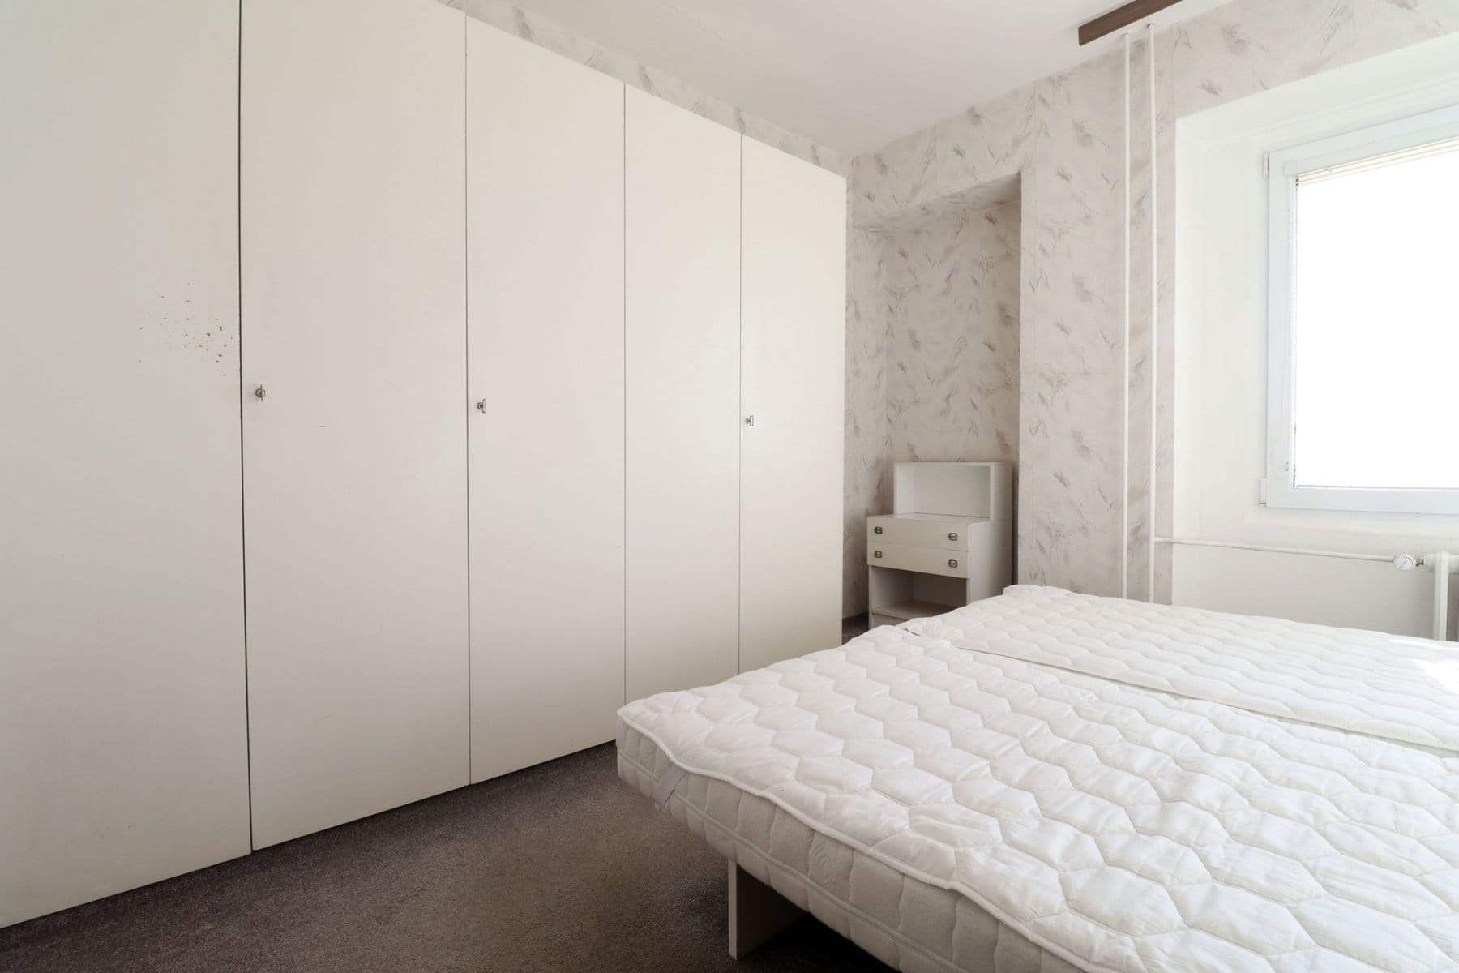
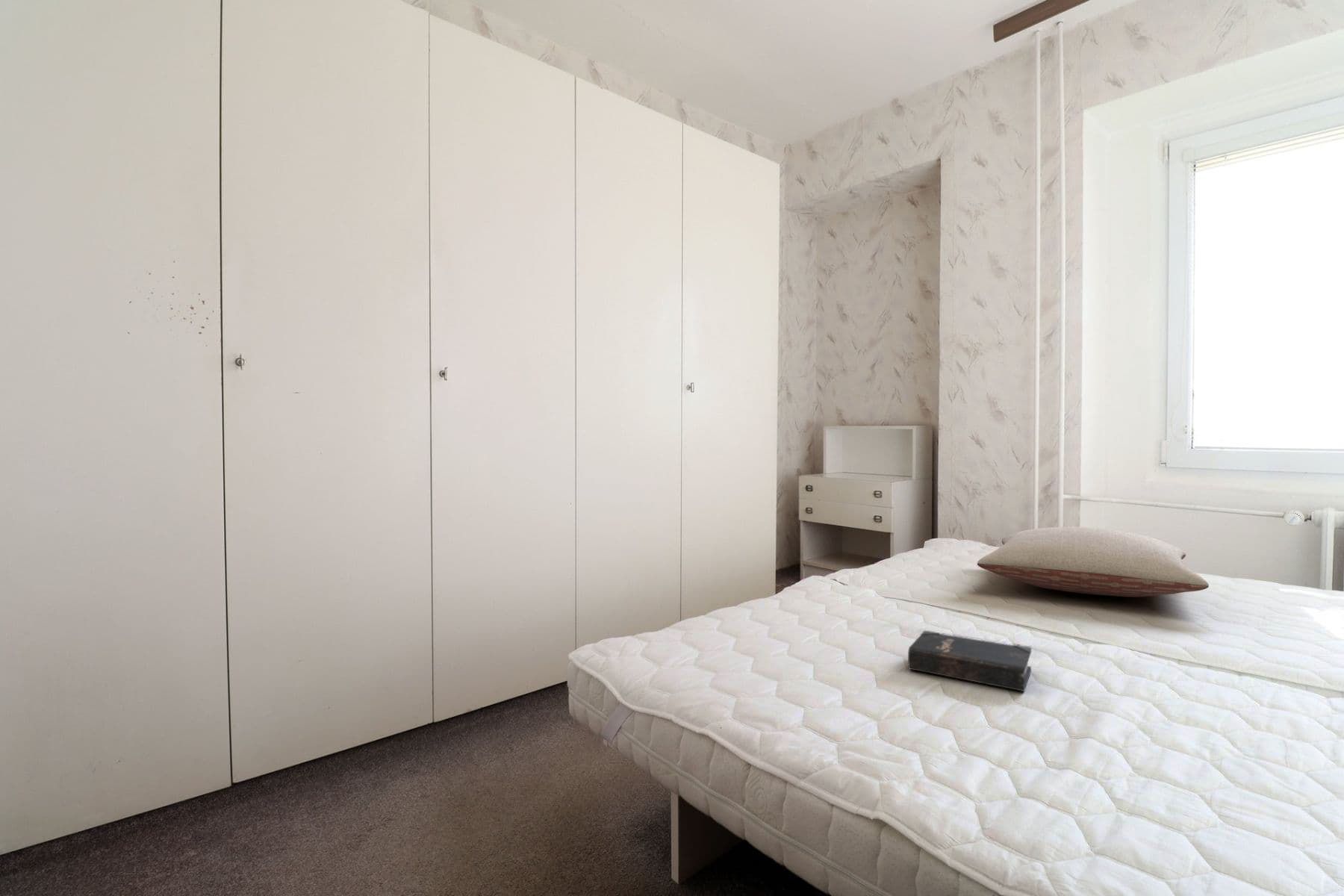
+ hardback book (969, 659)
+ pillow (1085, 558)
